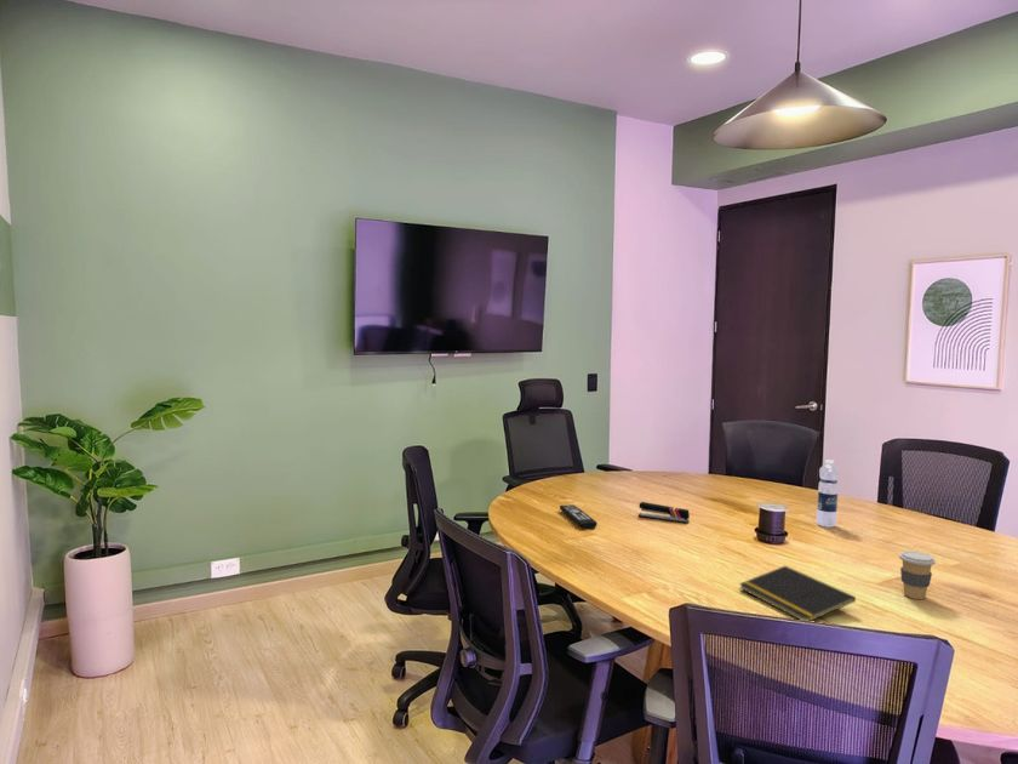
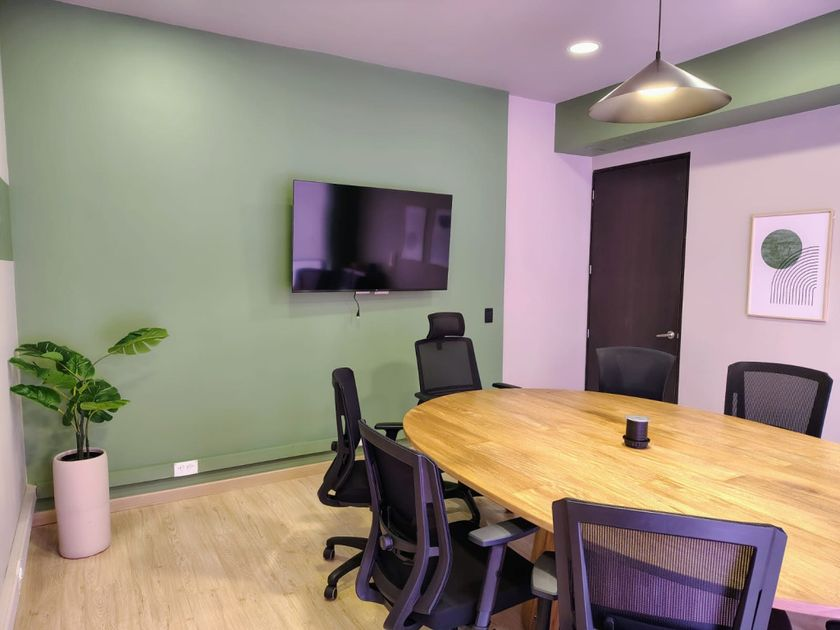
- coffee cup (915, 575)
- water bottle (828, 492)
- notepad (794, 592)
- remote control (577, 515)
- stapler (663, 512)
